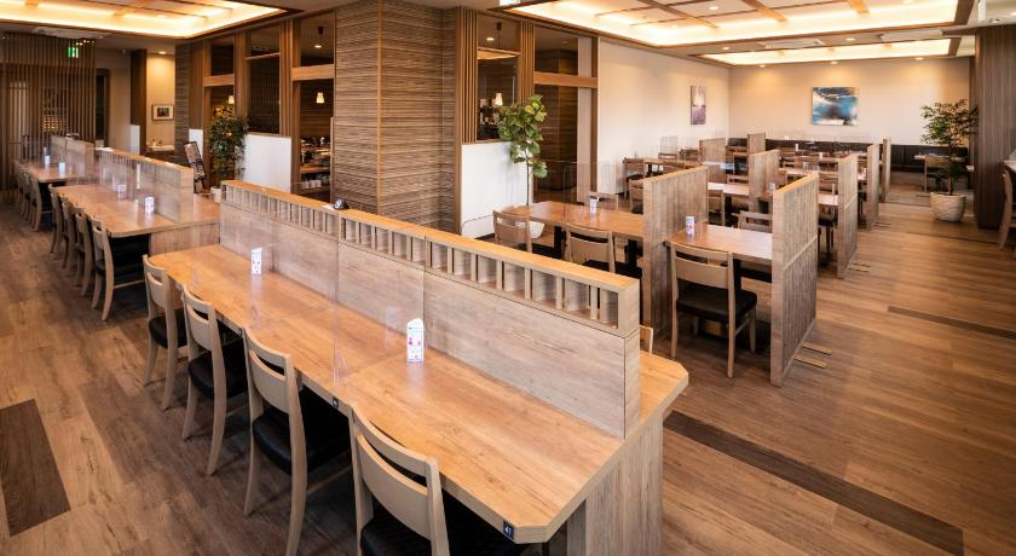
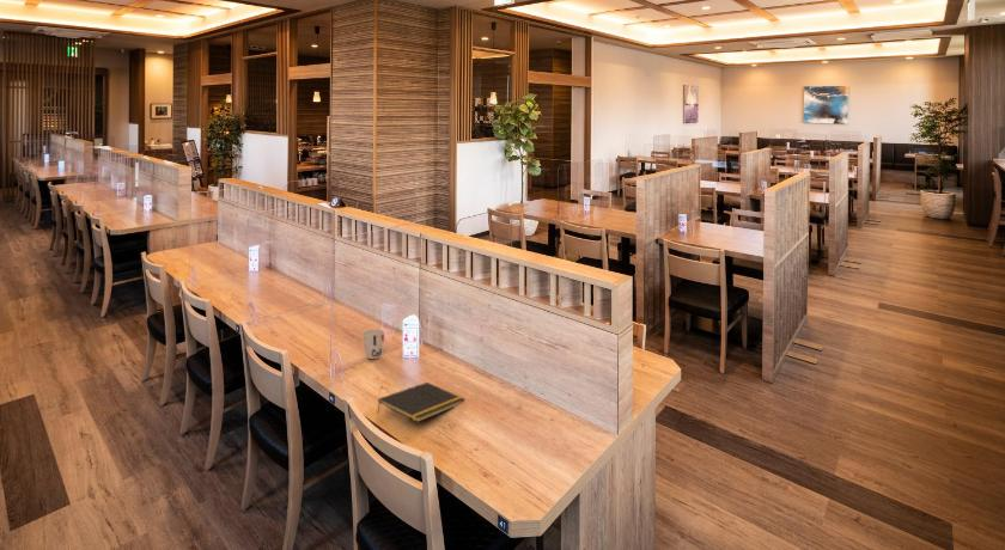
+ notepad (422, 401)
+ cup (373, 344)
